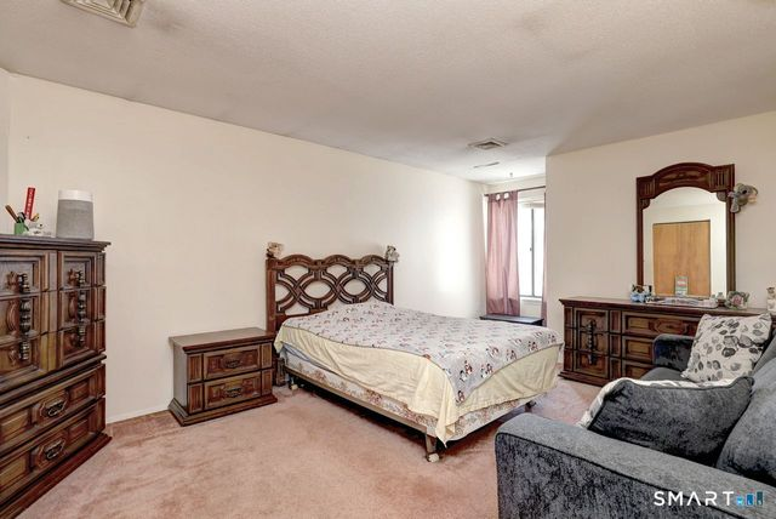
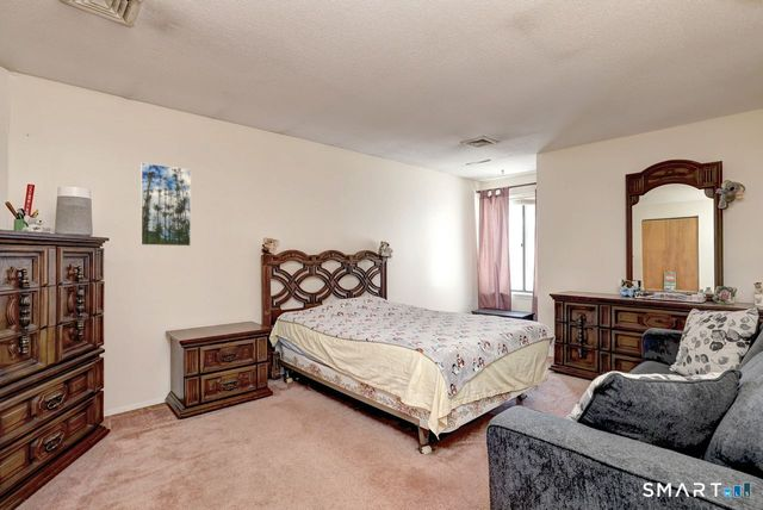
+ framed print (166, 205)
